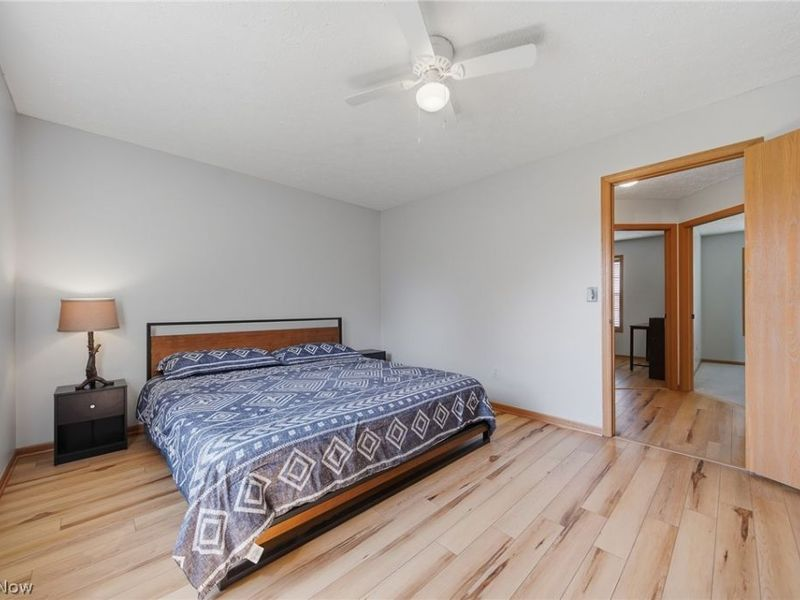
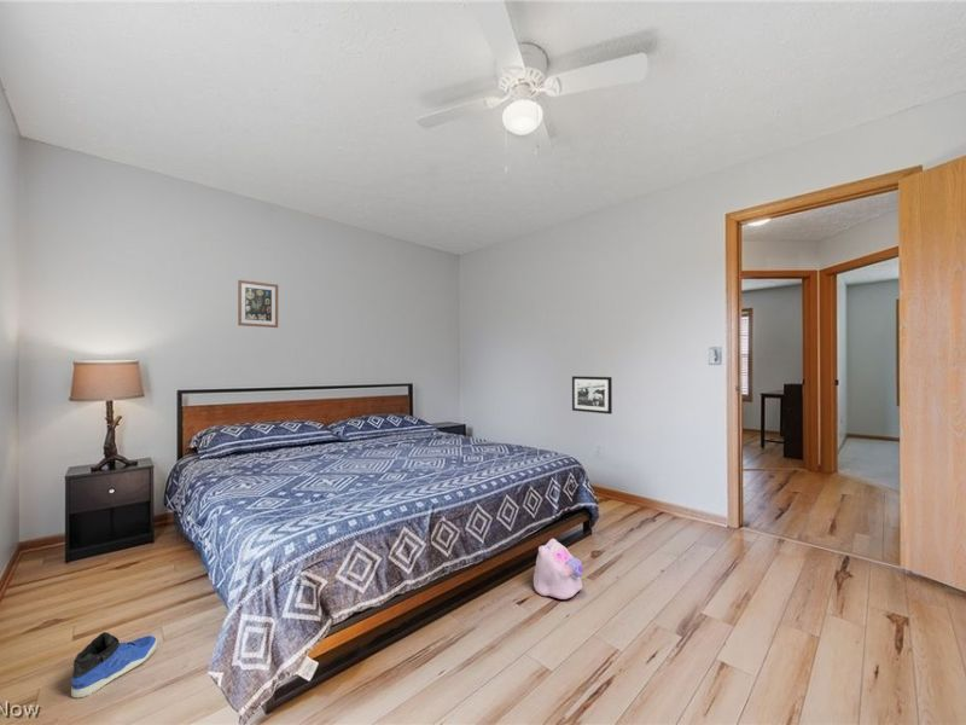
+ plush toy (558, 566)
+ wall art (258, 304)
+ sneaker (117, 649)
+ picture frame (590, 394)
